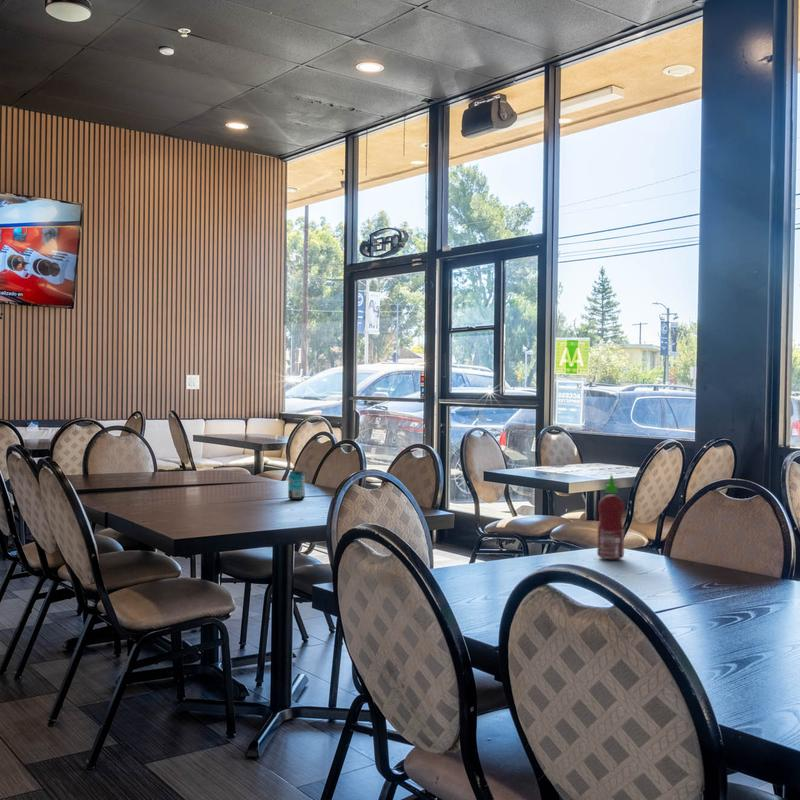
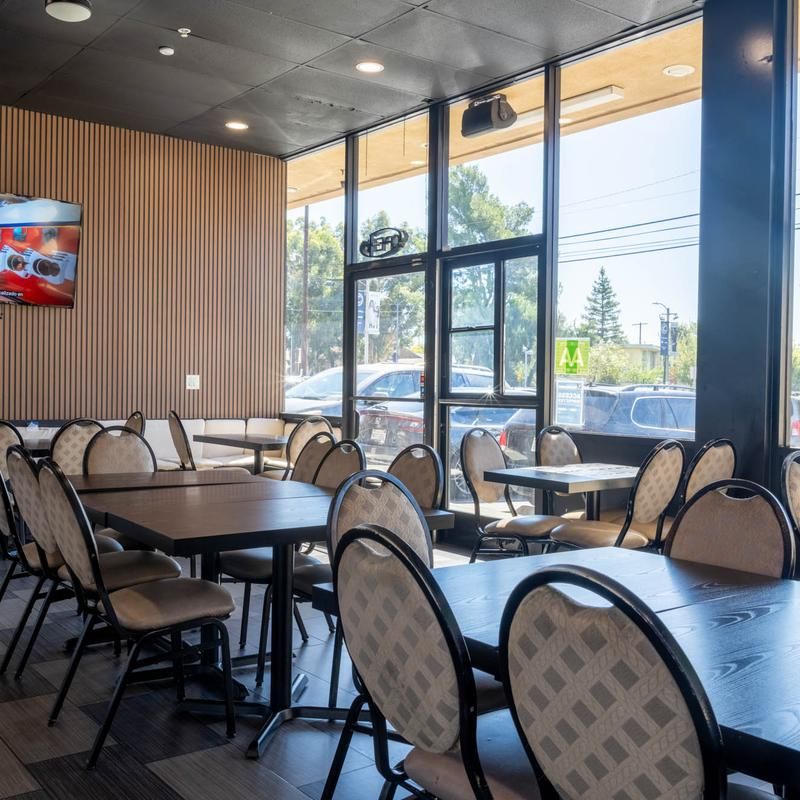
- hot sauce (611, 516)
- beverage can (296, 485)
